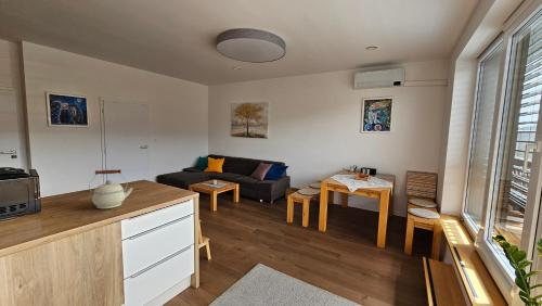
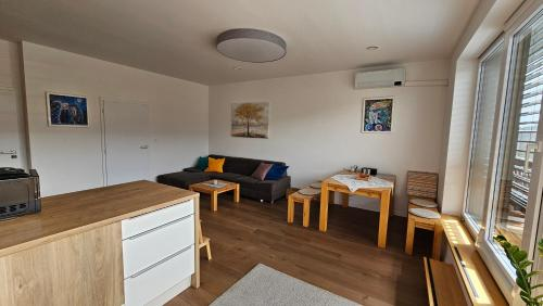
- kettle (112, 188)
